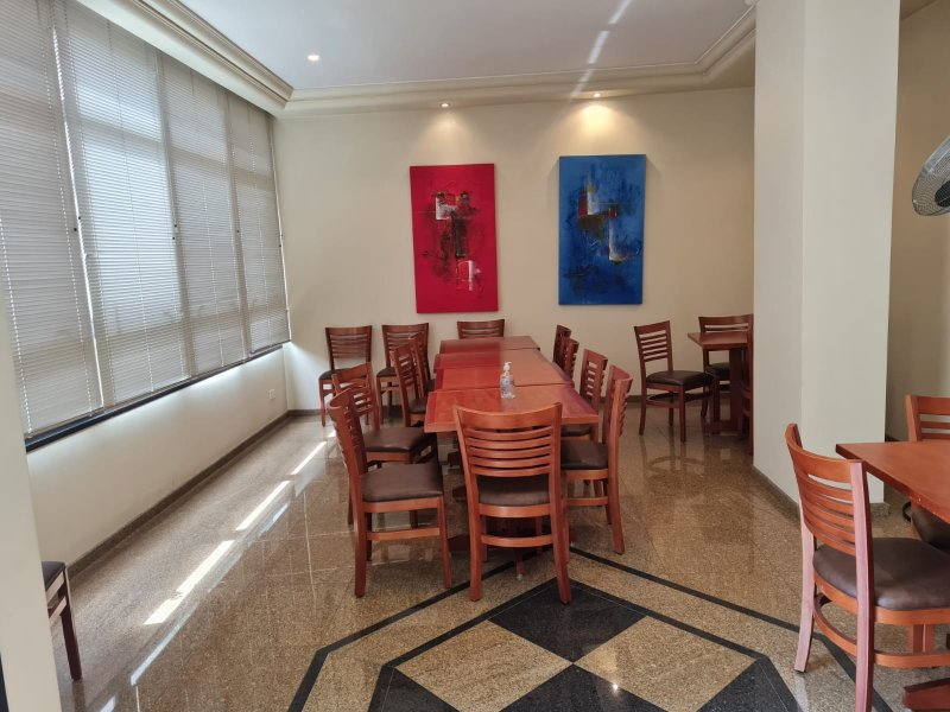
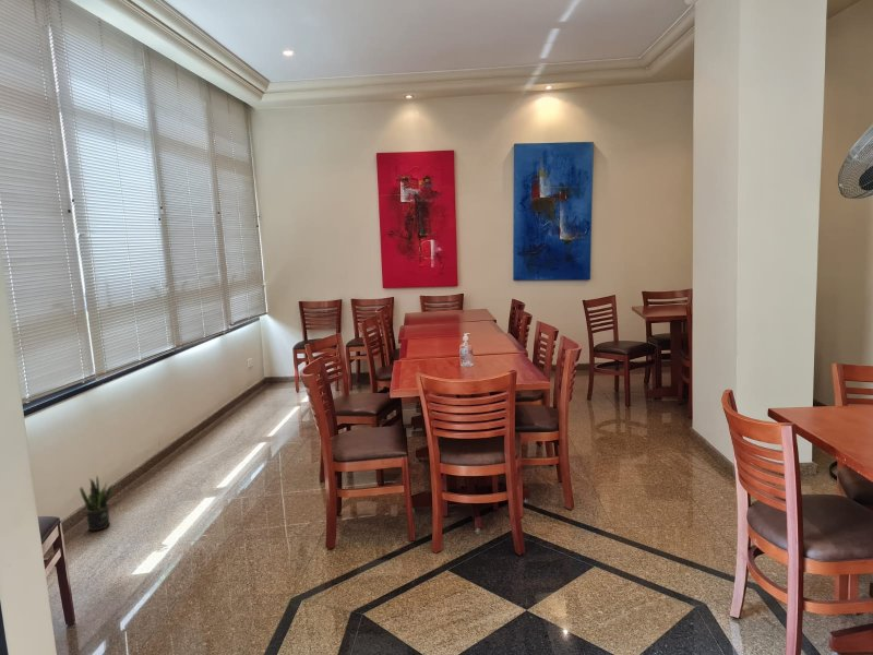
+ potted plant (98, 502)
